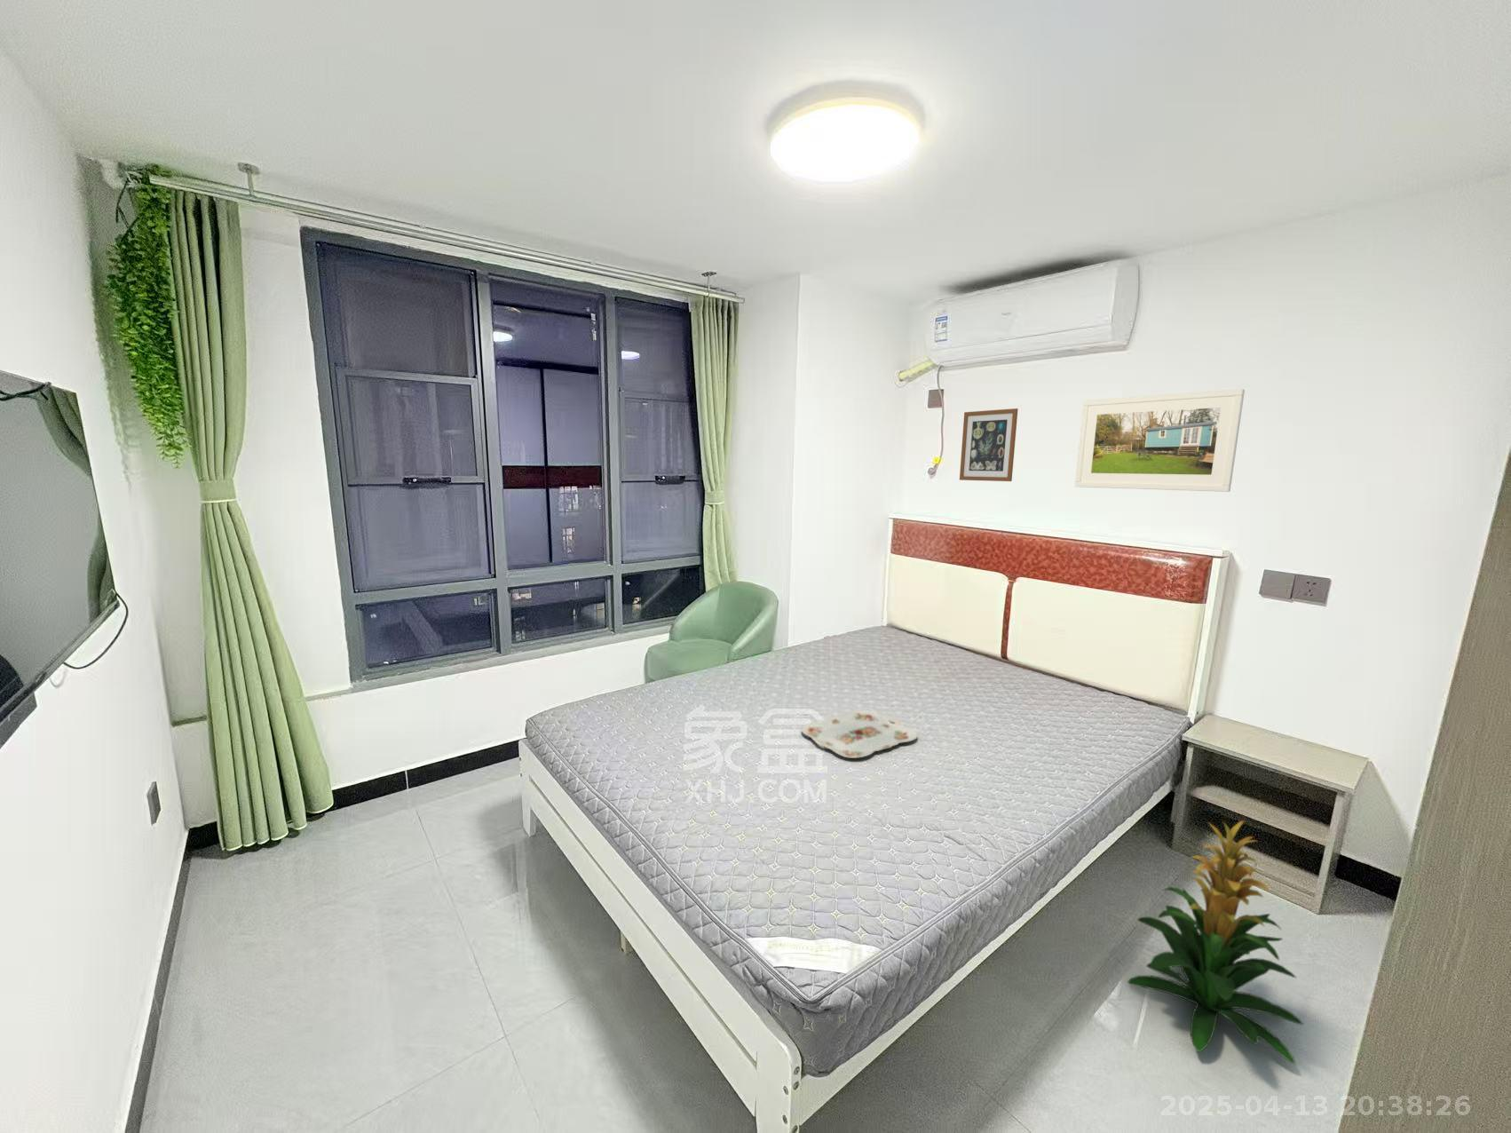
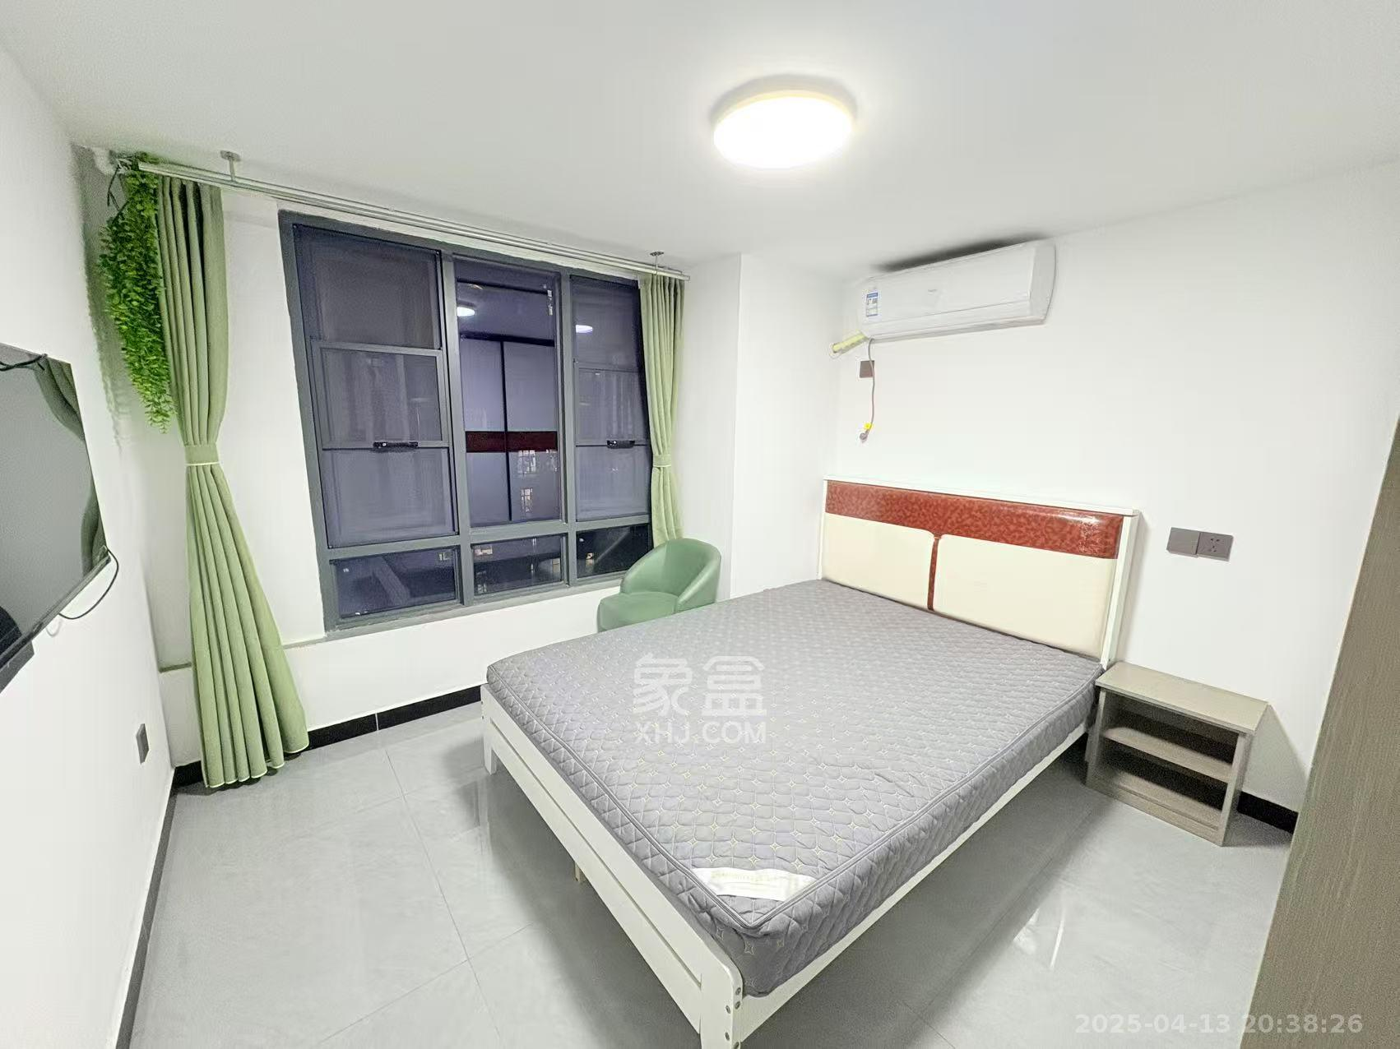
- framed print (1151, 443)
- indoor plant (1221, 916)
- wall art (988, 446)
- serving tray (859, 733)
